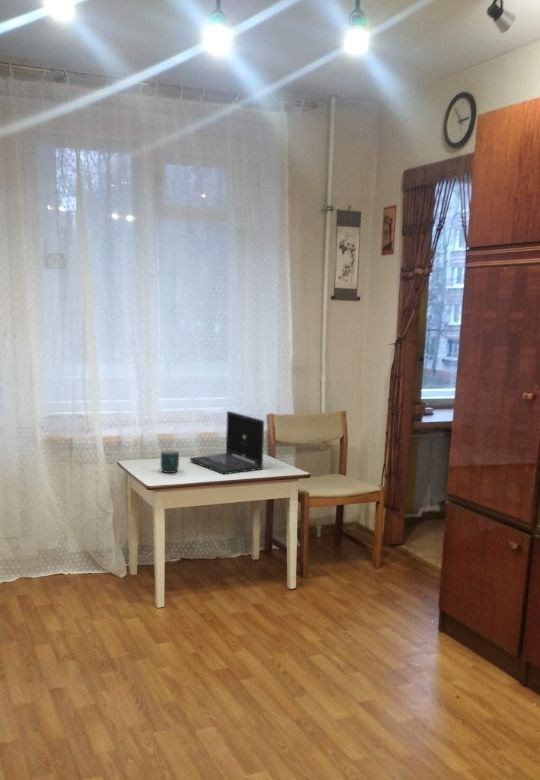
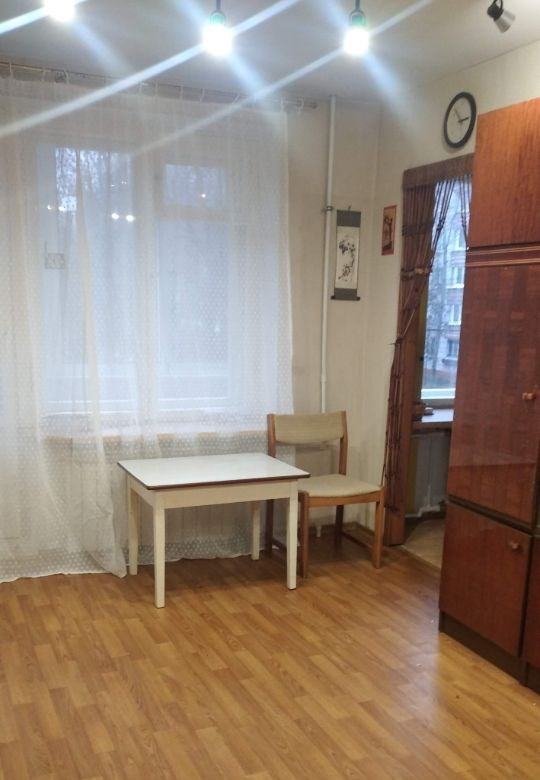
- mug (171, 462)
- laptop (226, 441)
